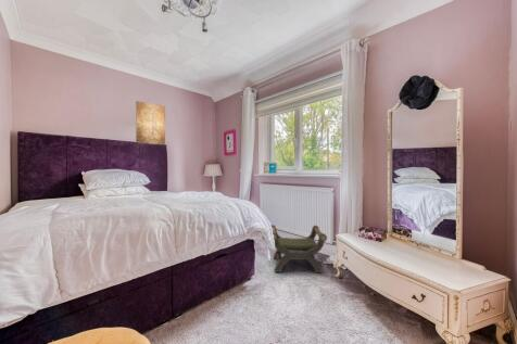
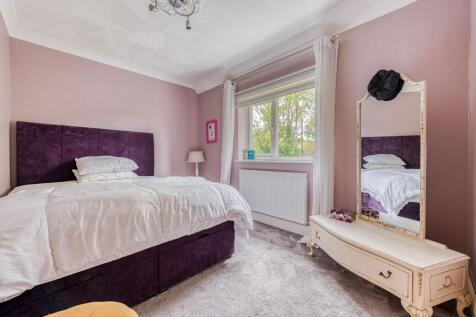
- stool (295, 246)
- wall art (151, 124)
